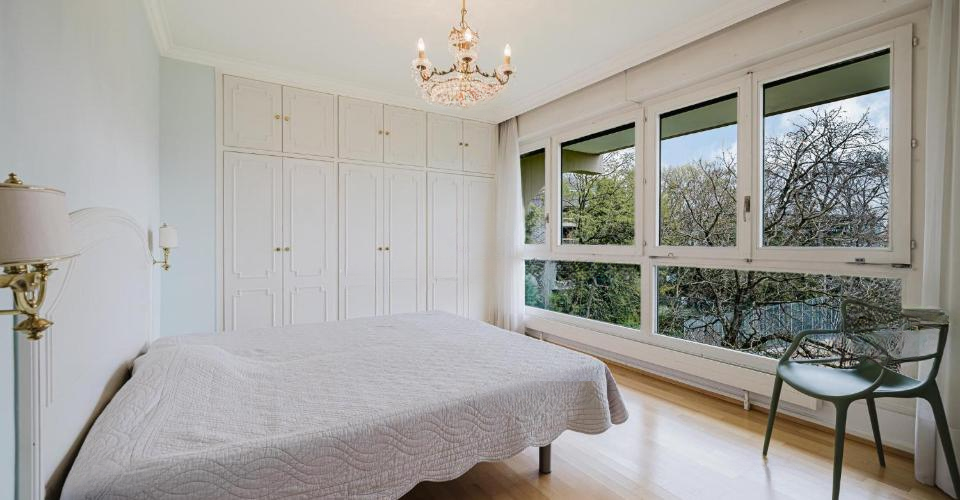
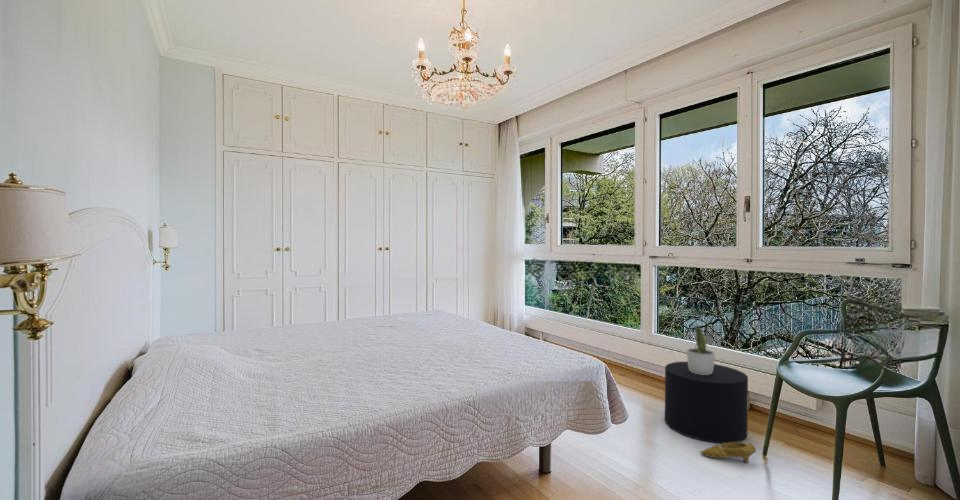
+ potted plant (700, 343)
+ stool (704, 398)
+ shoe (727, 449)
